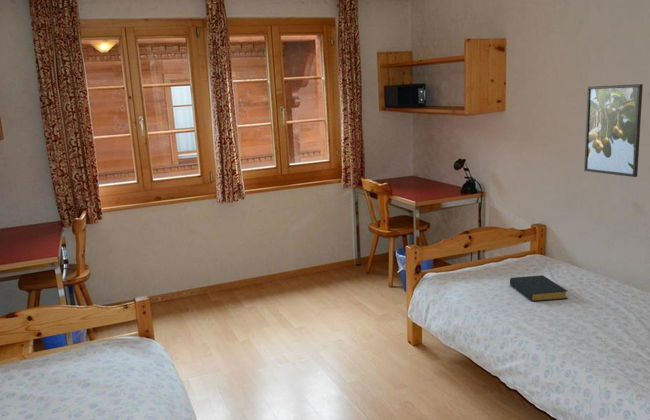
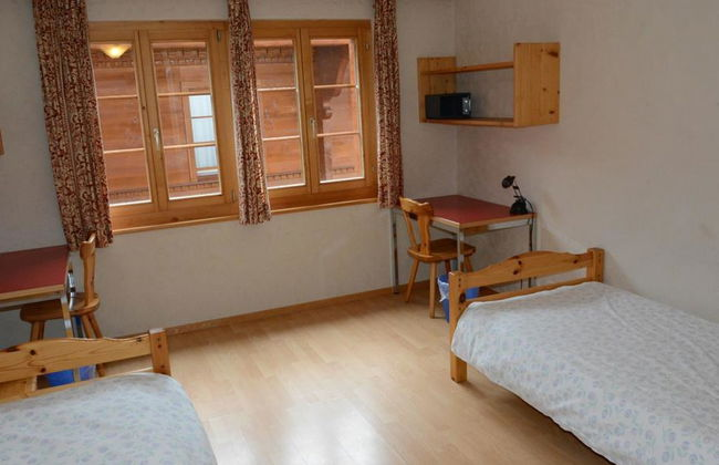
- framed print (611, 130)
- hardback book (537, 287)
